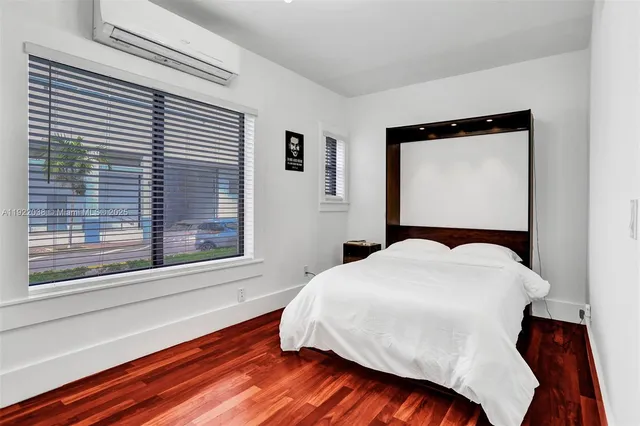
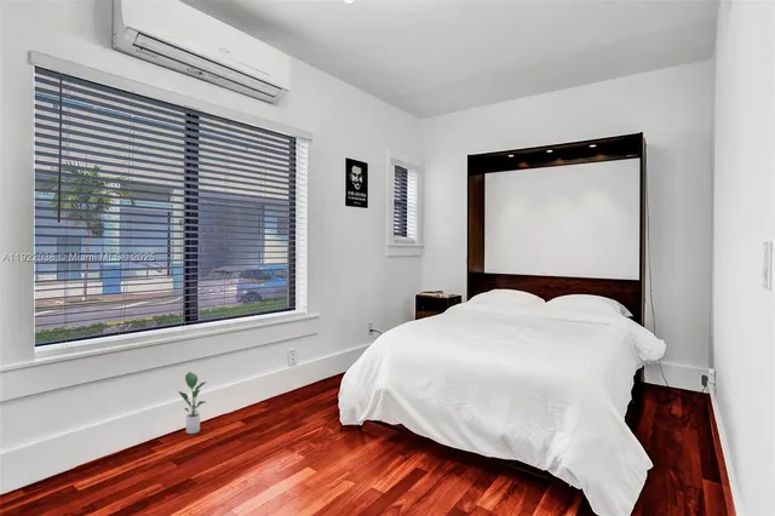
+ potted plant (190, 403)
